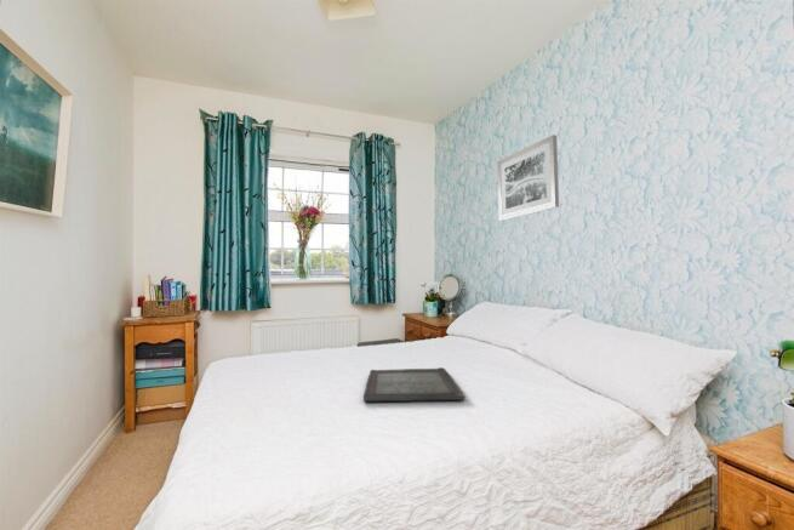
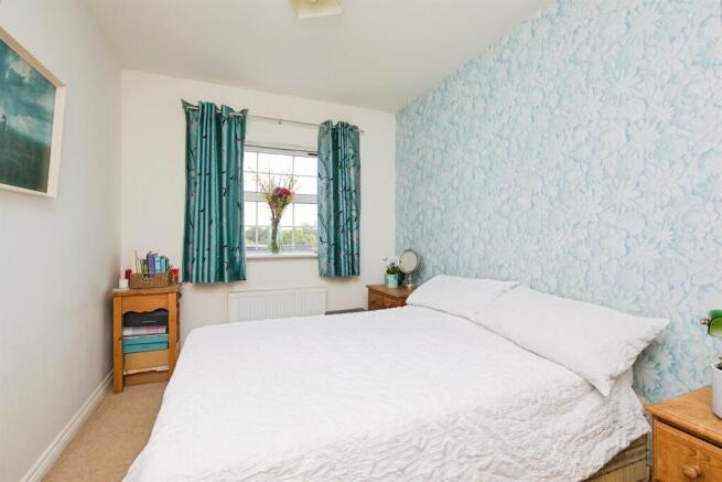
- serving tray (411, 382)
- wall art (525, 182)
